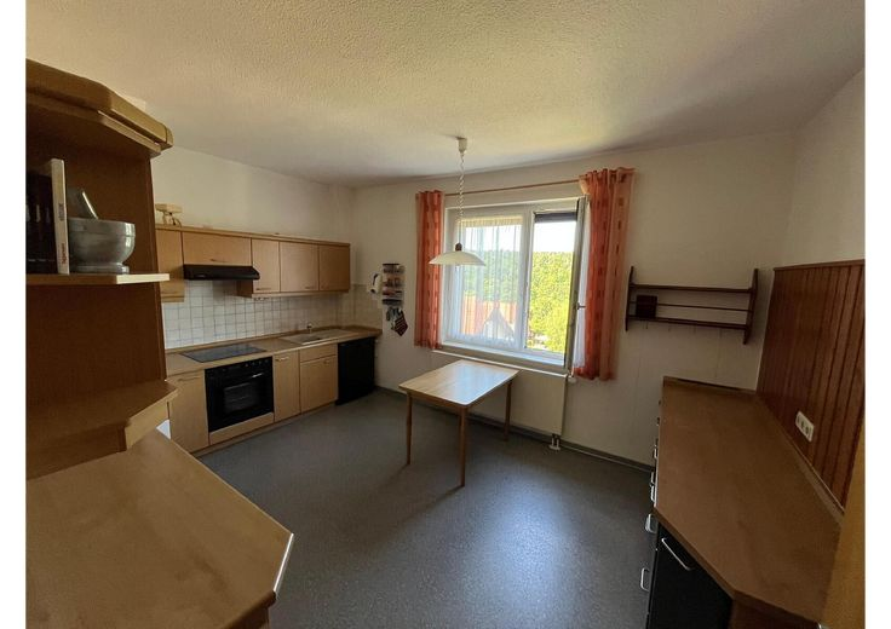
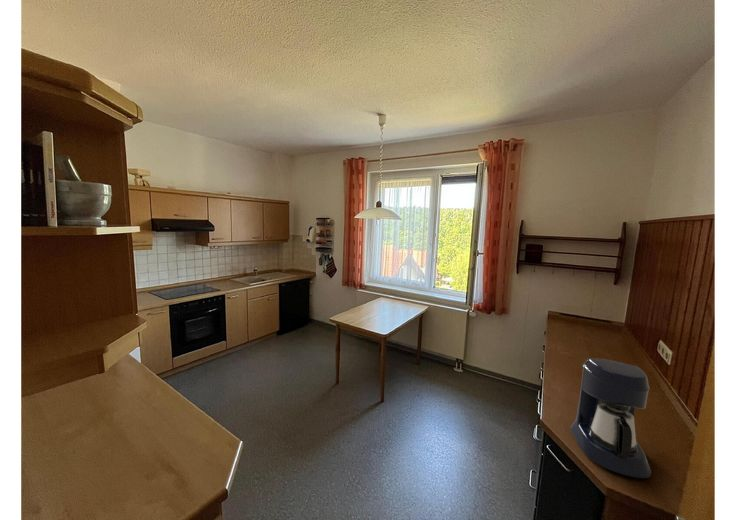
+ coffee maker (614, 408)
